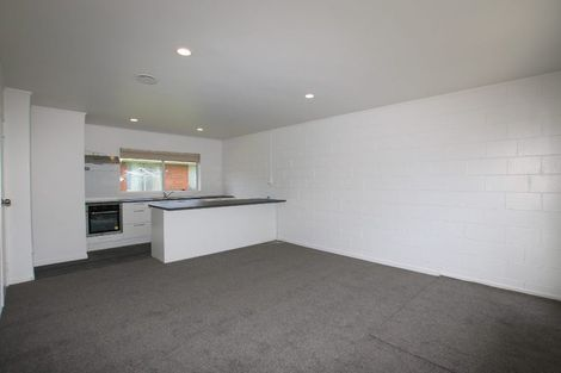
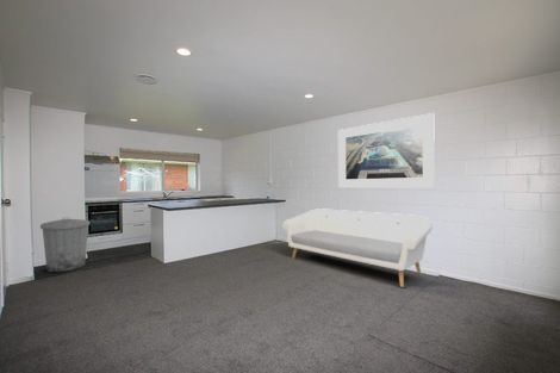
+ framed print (380, 155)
+ sofa (350, 238)
+ trash can (66, 242)
